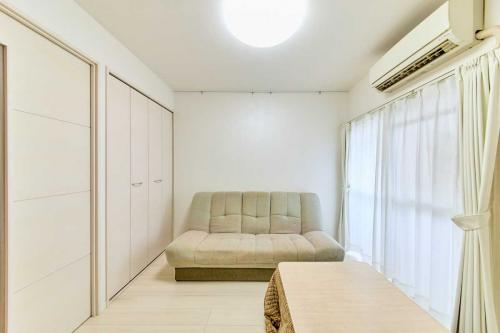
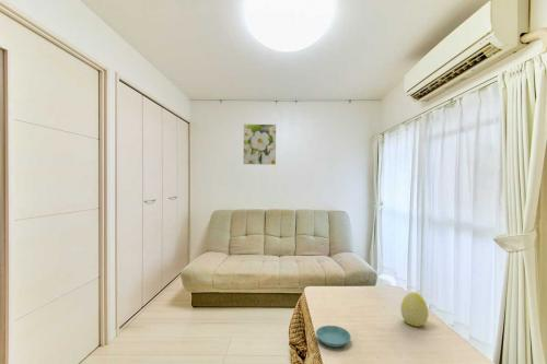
+ decorative egg (414, 307)
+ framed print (259, 144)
+ saucer (333, 337)
